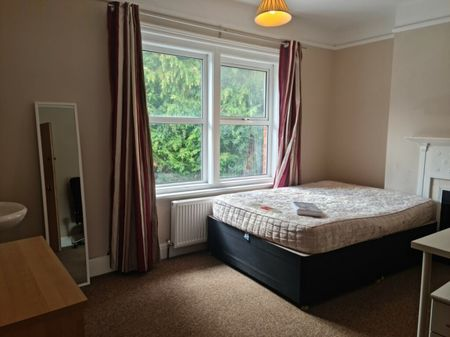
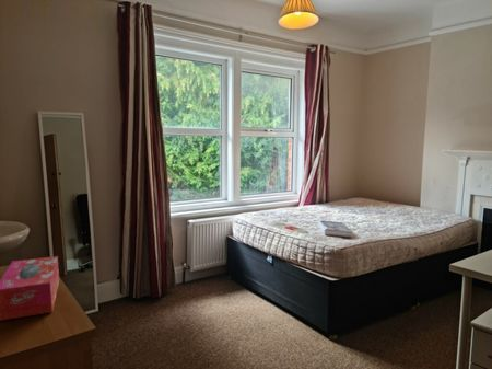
+ tissue box (31, 285)
